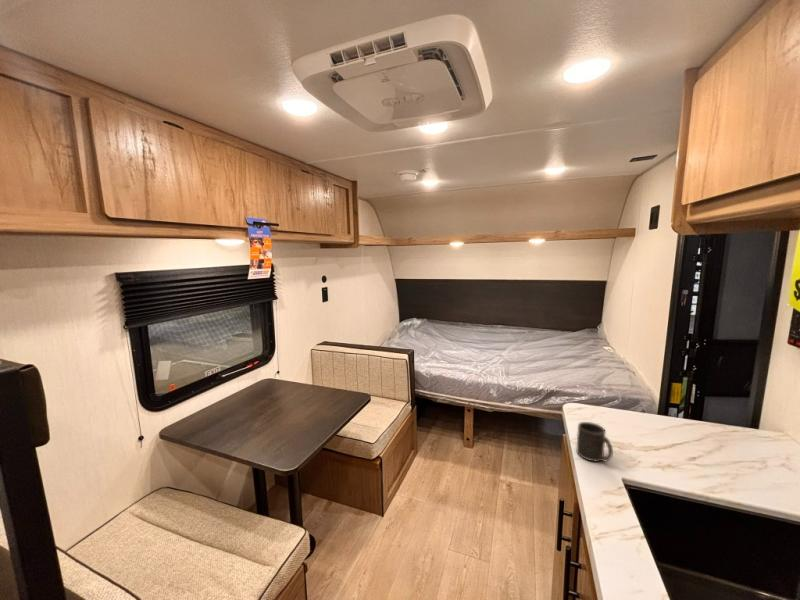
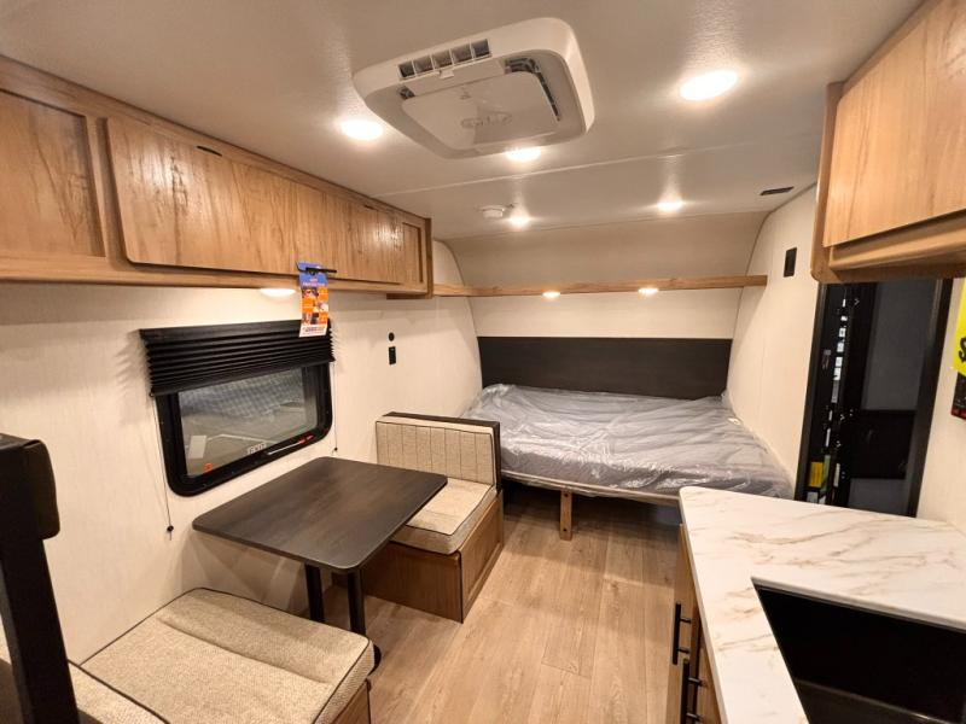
- mug (595, 443)
